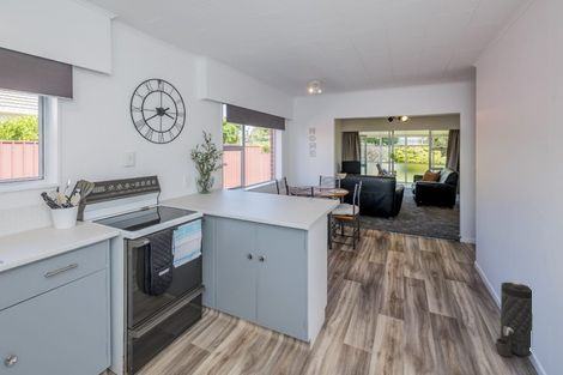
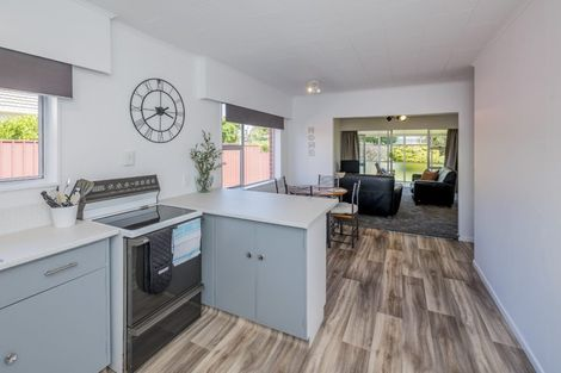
- canister (513, 316)
